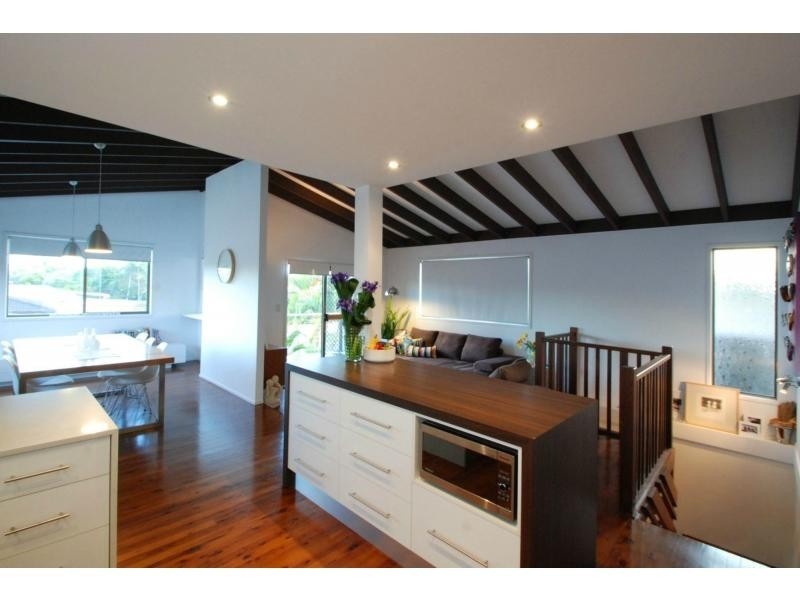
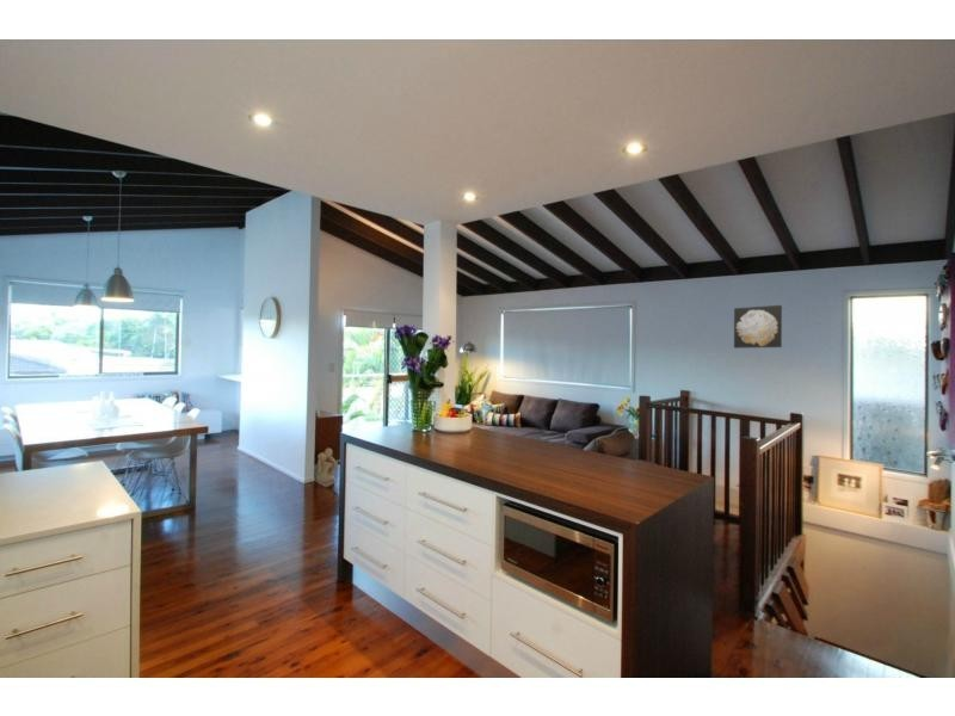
+ wall art (757, 327)
